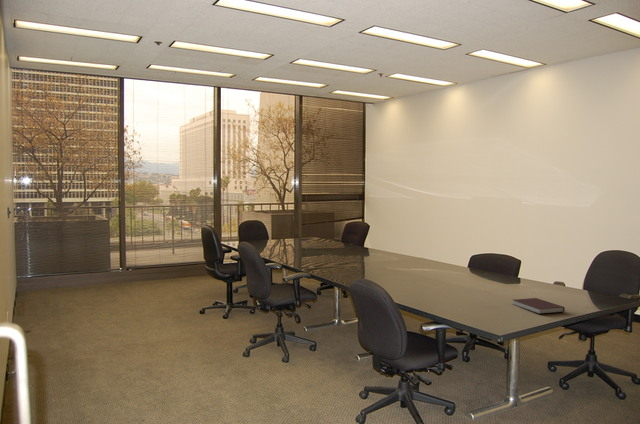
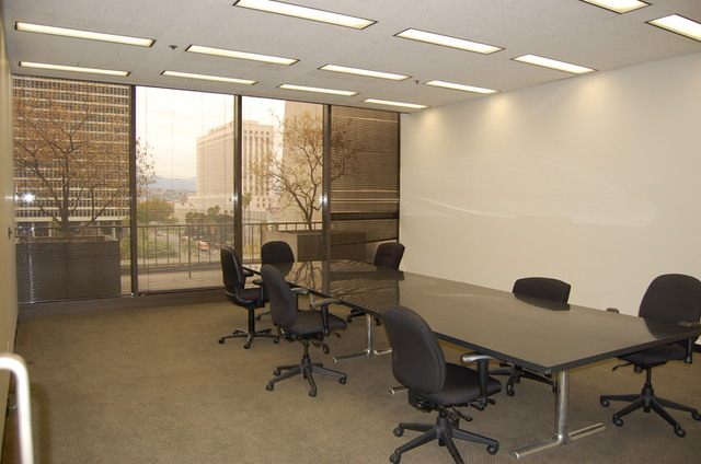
- notebook (537, 305)
